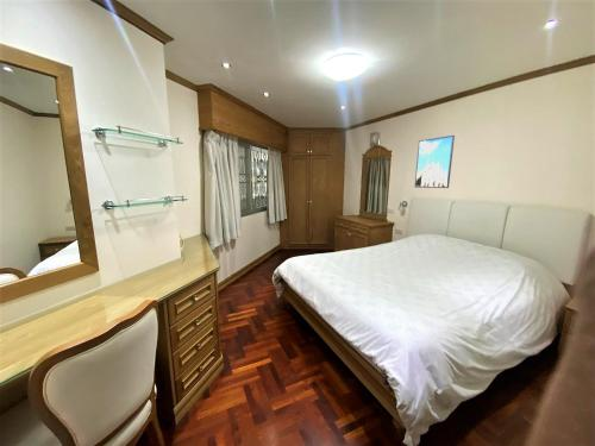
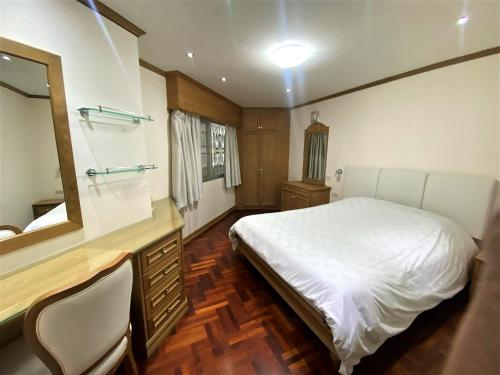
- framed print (432, 163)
